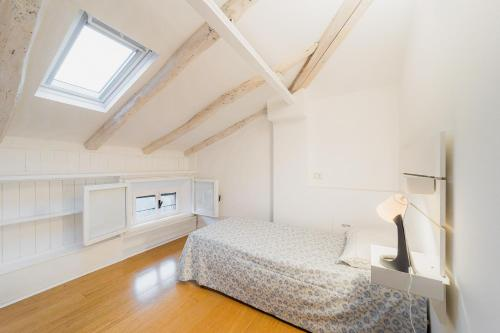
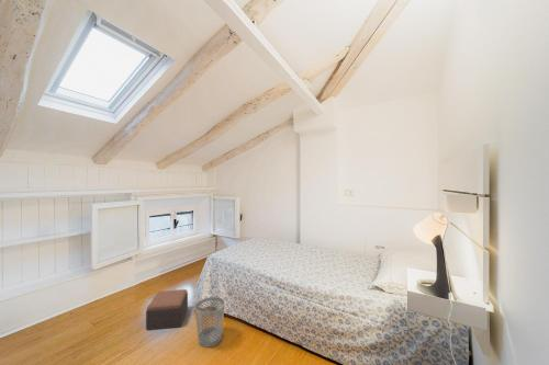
+ footstool (168, 307)
+ wastebasket (210, 321)
